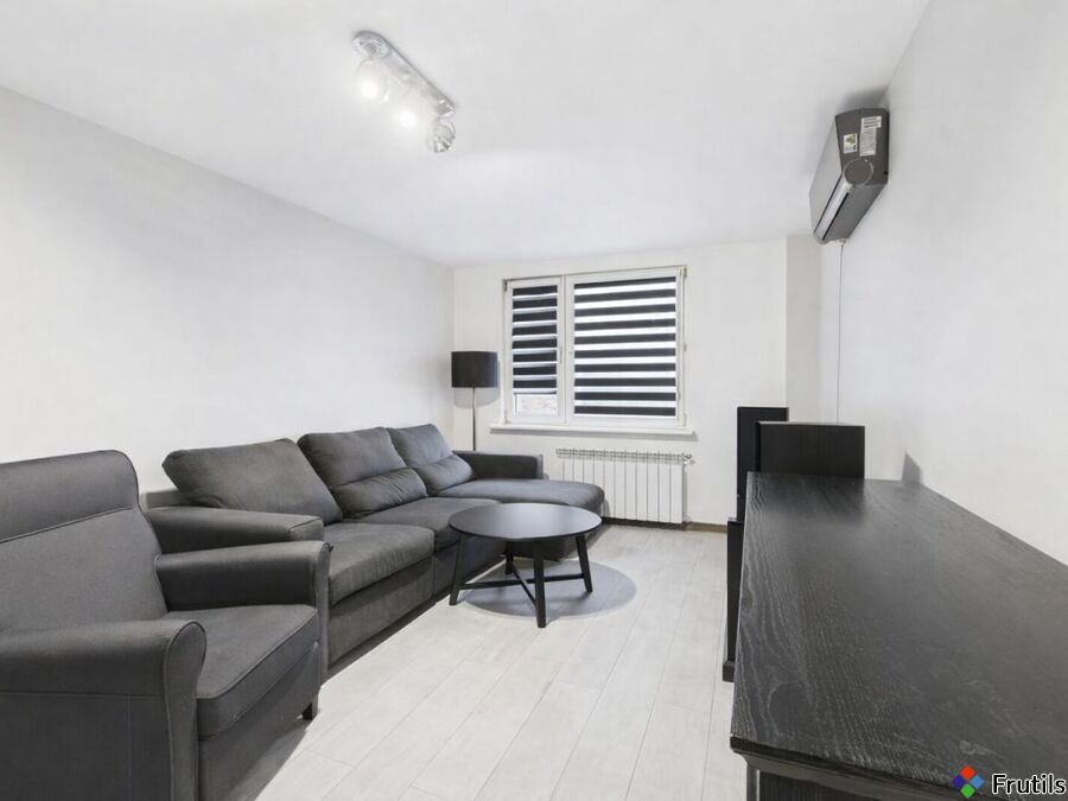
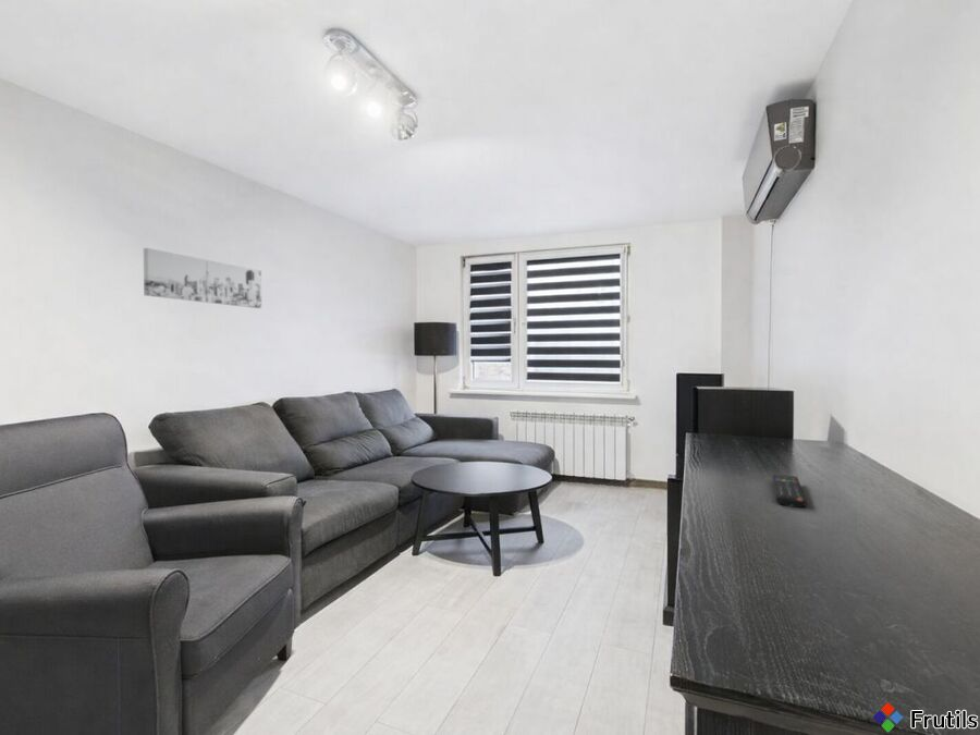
+ wall art (209, 281)
+ remote control (787, 489)
